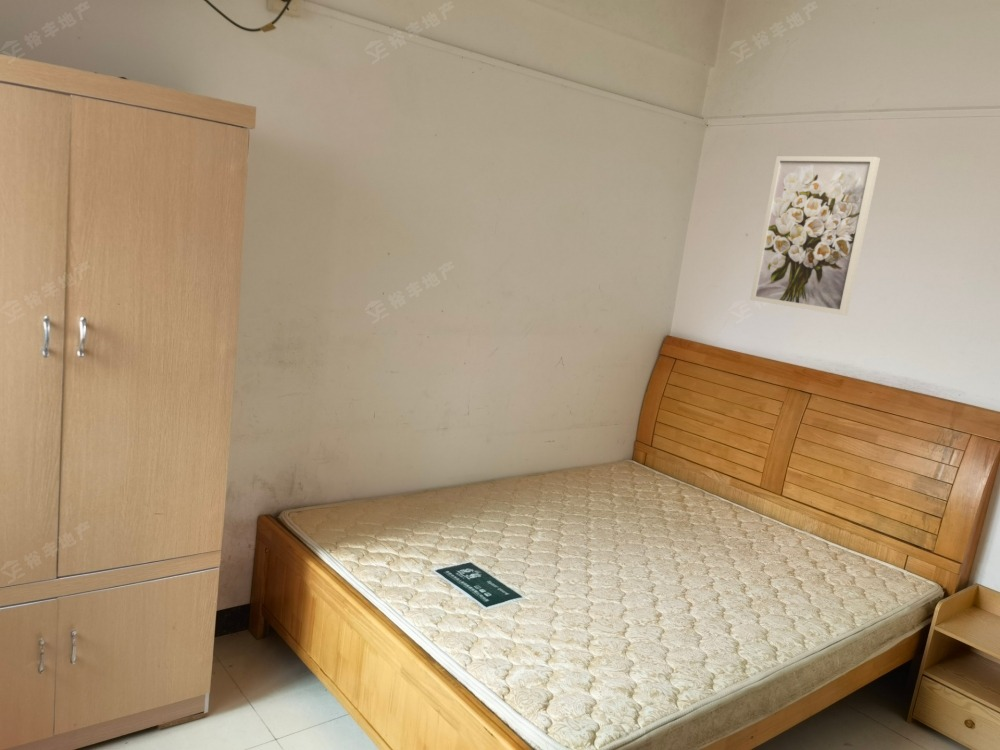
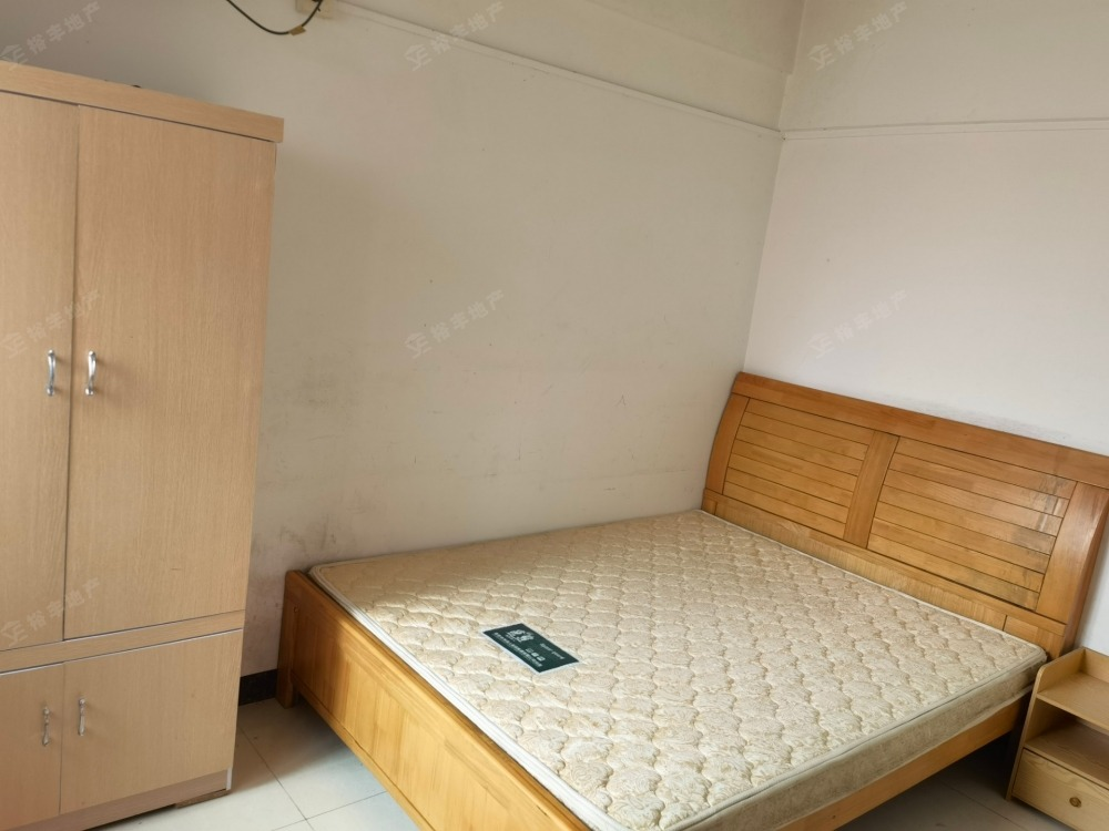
- wall art (811, 233)
